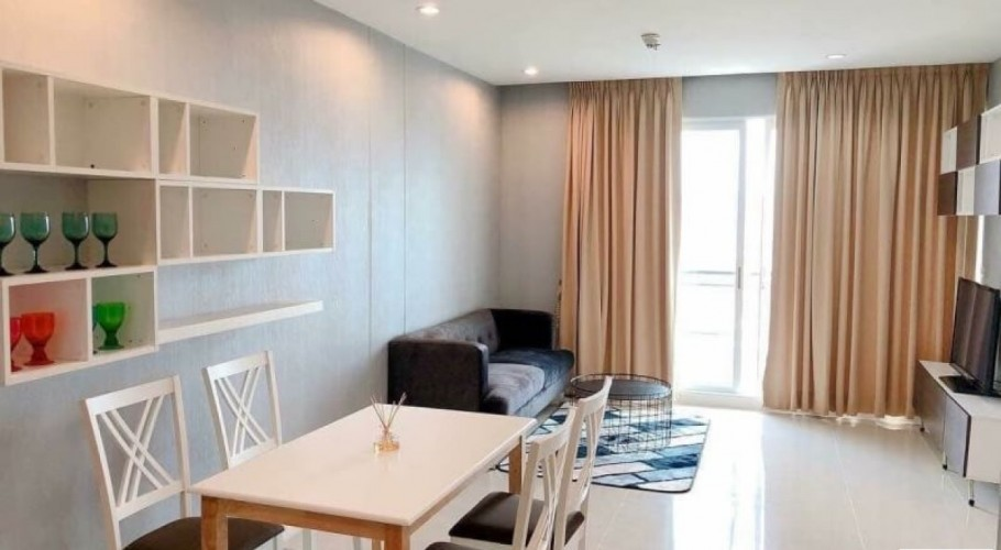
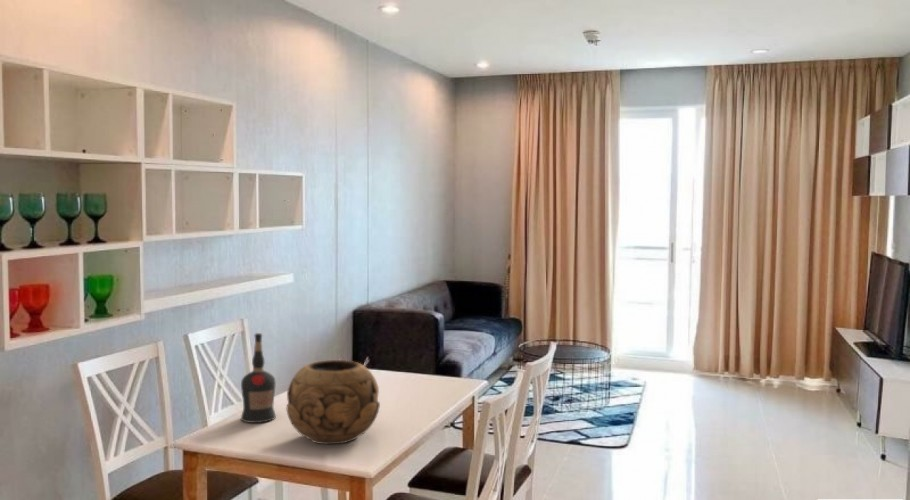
+ liquor bottle (258, 375)
+ decorative bowl (333, 401)
